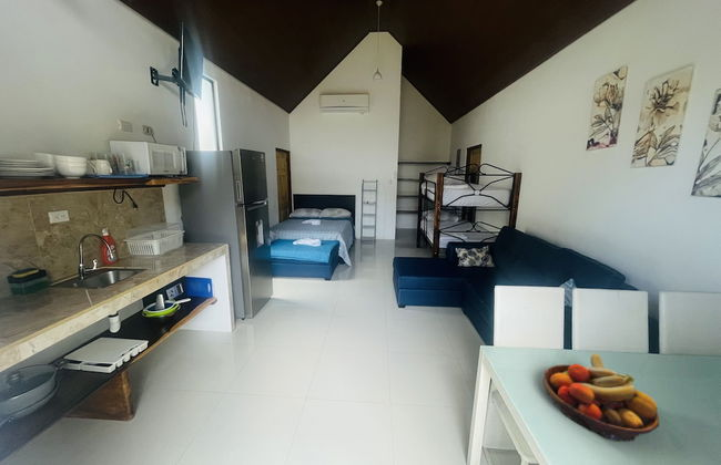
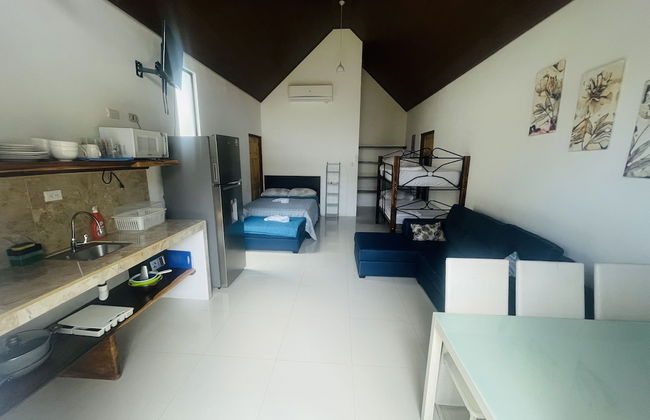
- fruit bowl (595, 389)
